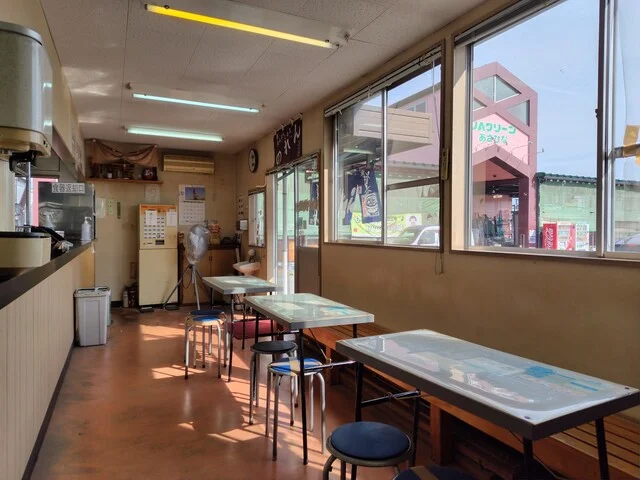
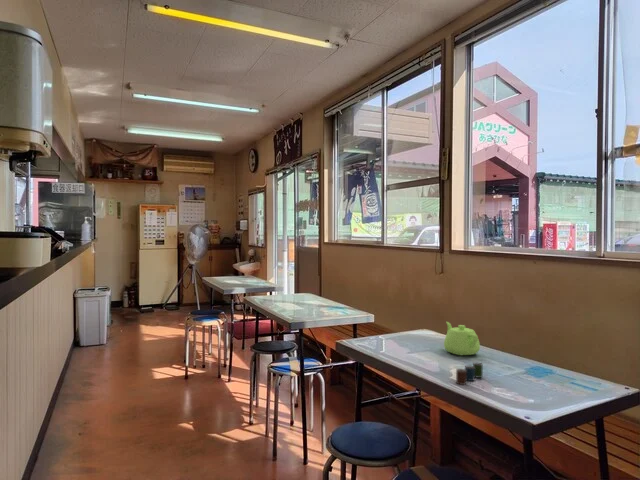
+ teapot (460, 338)
+ cup (470, 368)
